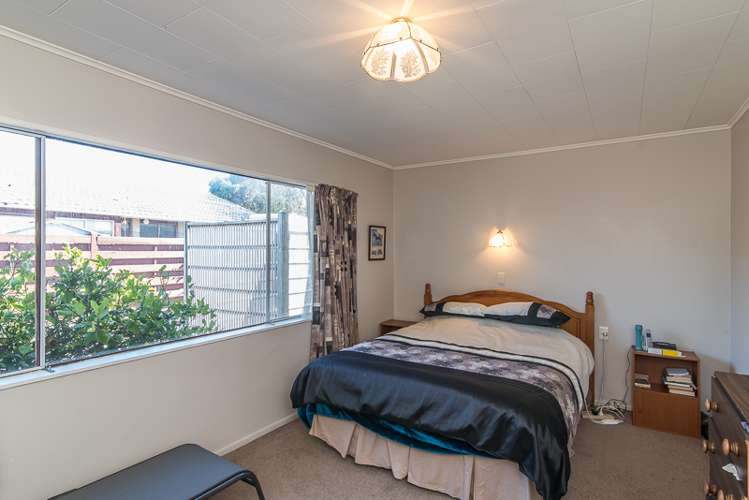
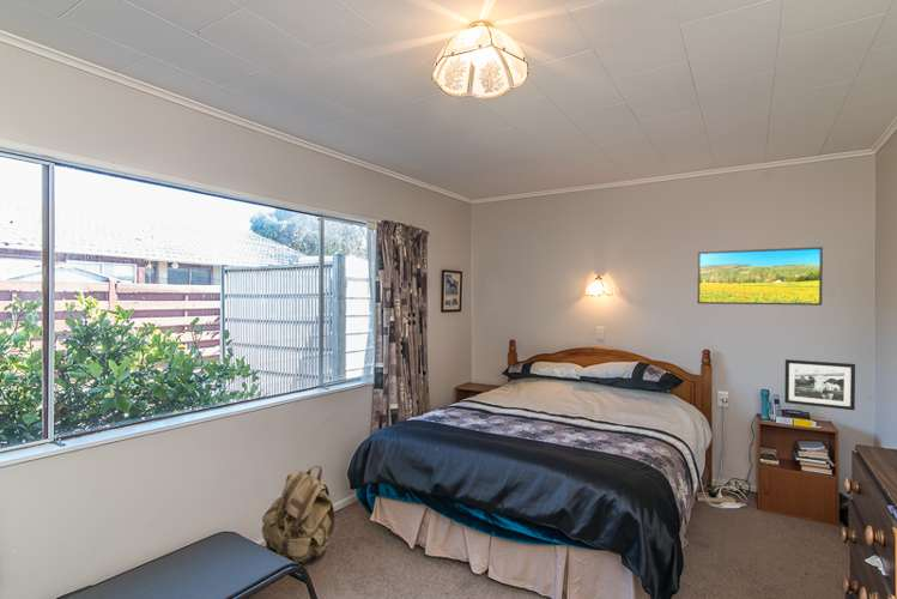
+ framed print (756, 277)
+ backpack (298, 509)
+ picture frame (818, 383)
